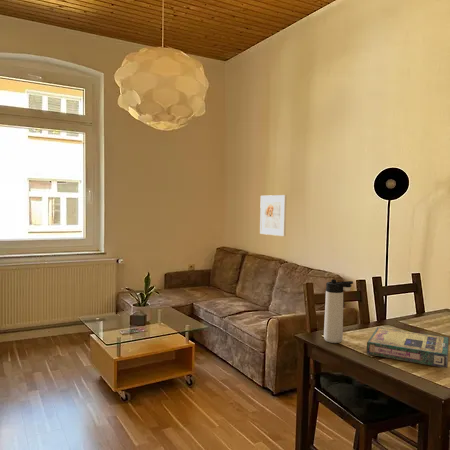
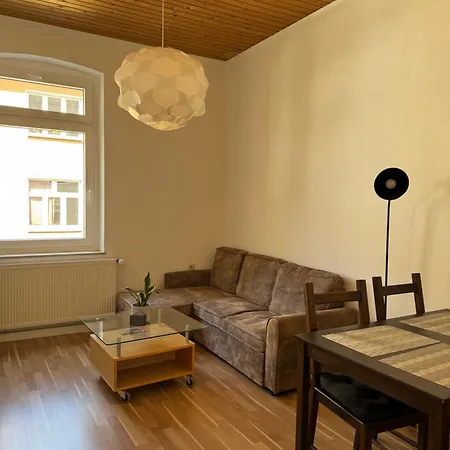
- video game box (408, 345)
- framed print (272, 215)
- thermos bottle (338, 310)
